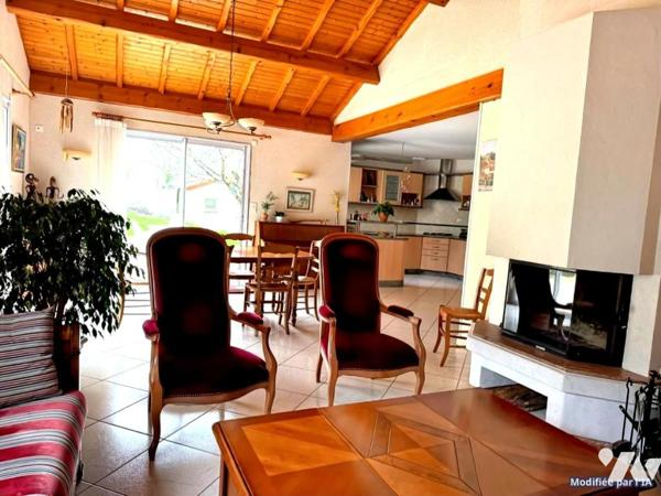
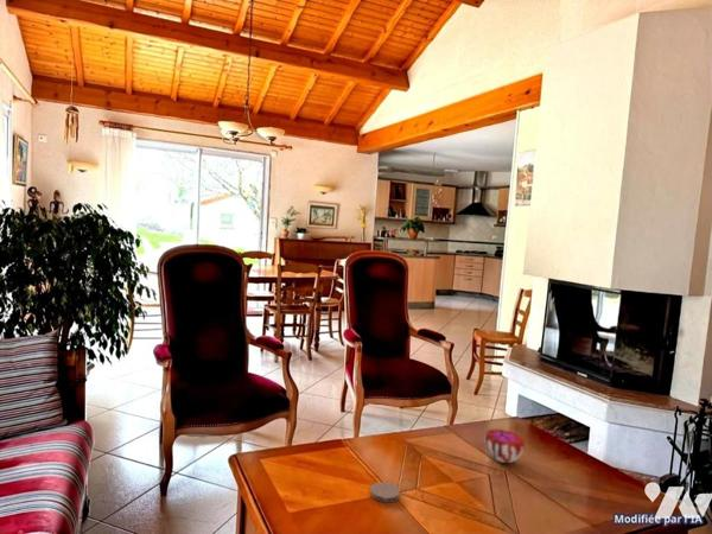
+ coaster (384, 491)
+ decorative bowl (503, 447)
